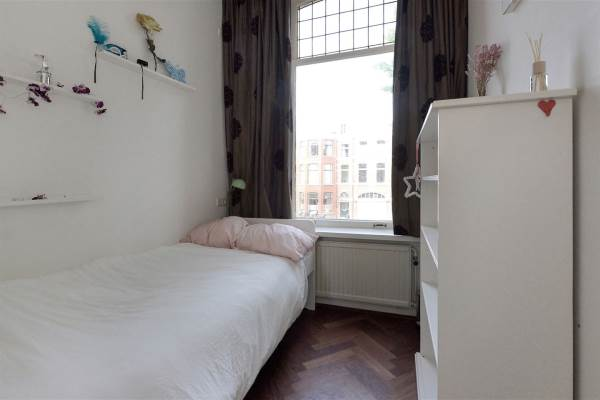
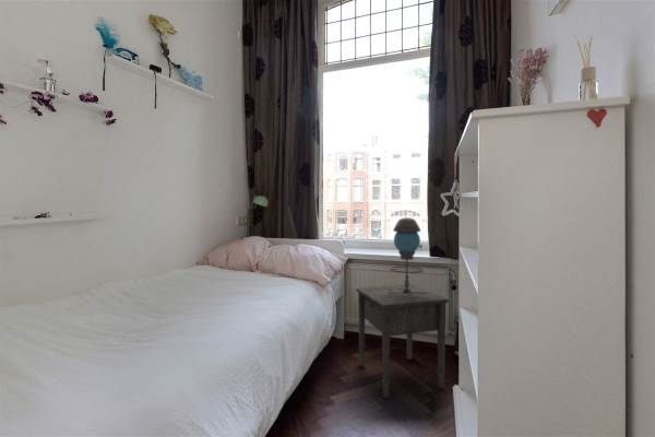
+ table lamp (406, 255)
+ nightstand (398, 334)
